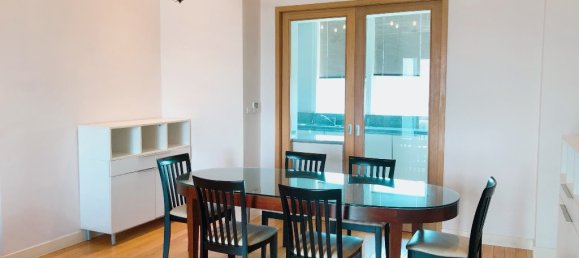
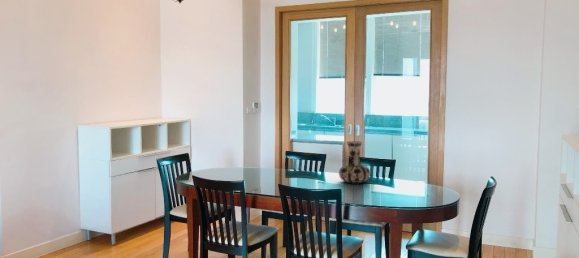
+ vase (354, 162)
